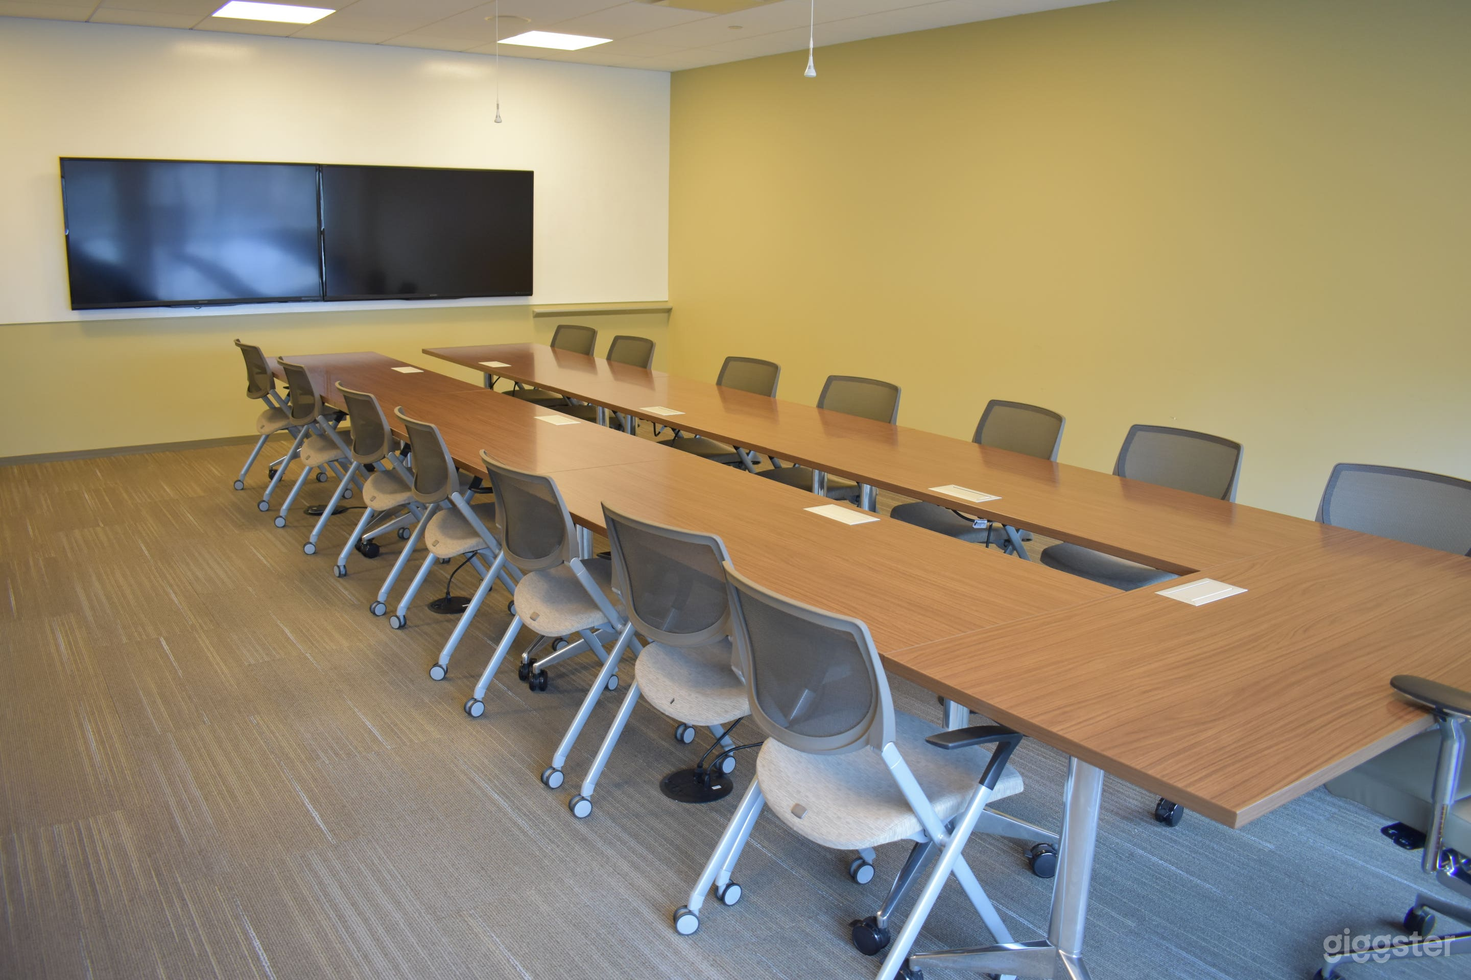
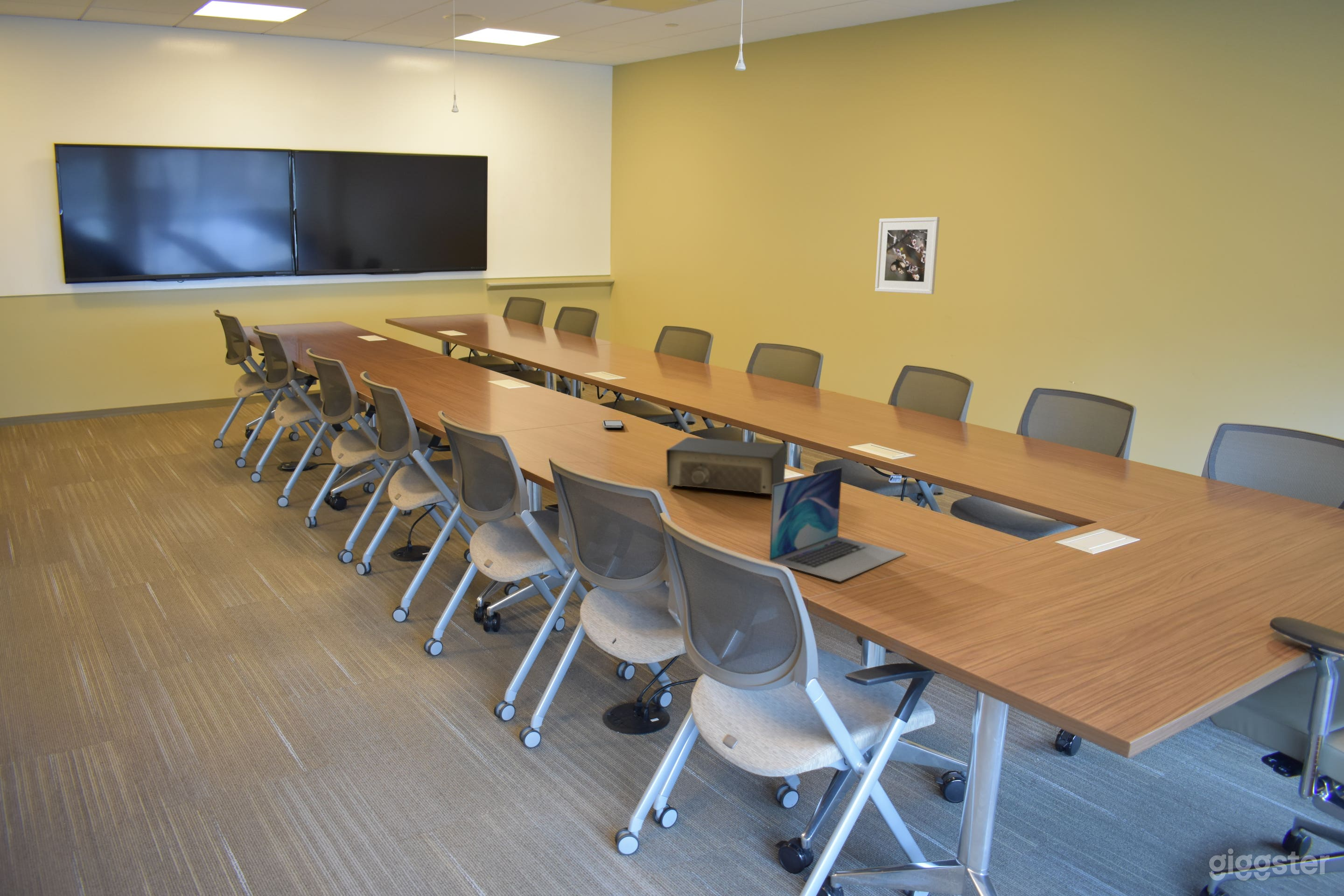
+ speaker (727, 467)
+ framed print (906, 255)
+ laptop (839, 520)
+ smartphone (613, 424)
